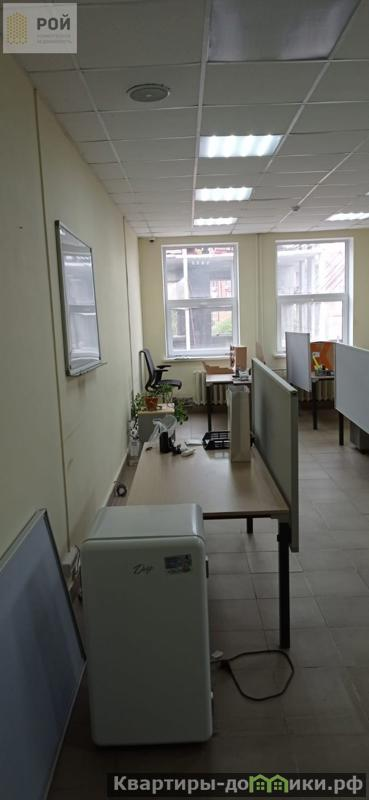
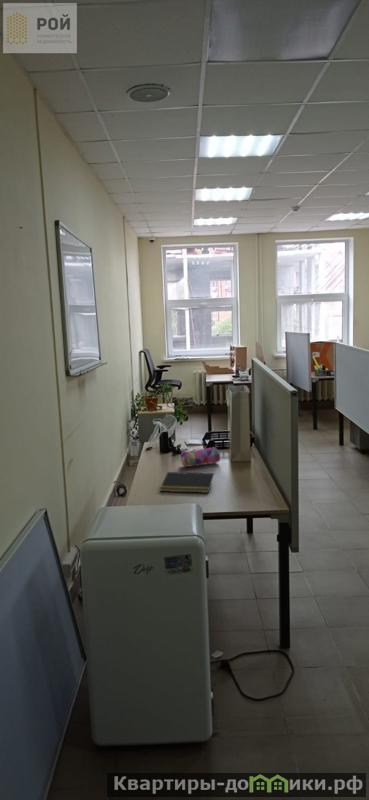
+ pencil case (200, 456)
+ notepad (187, 482)
